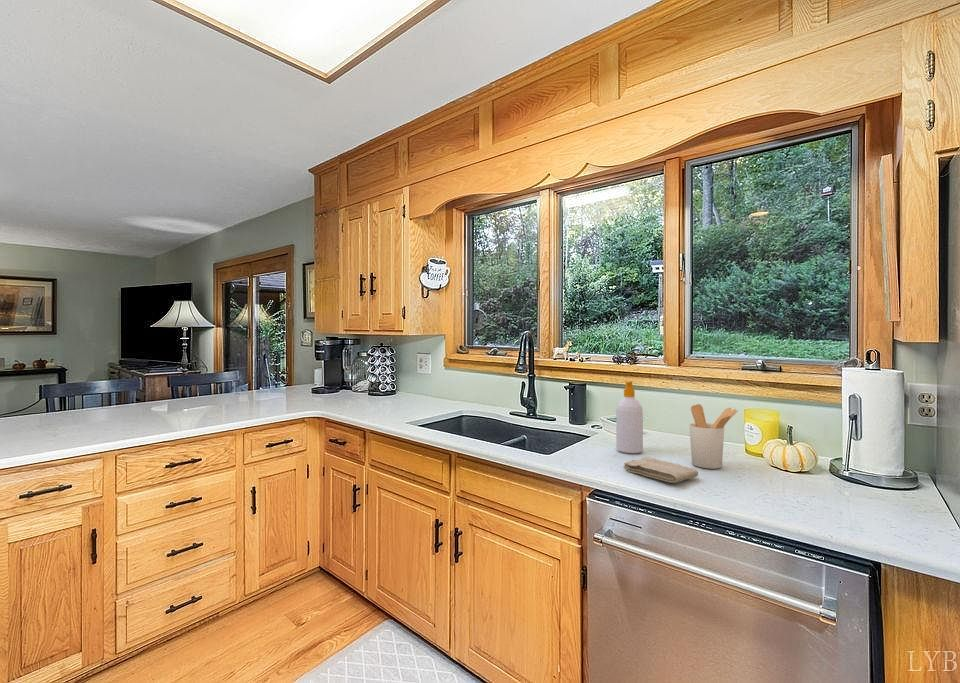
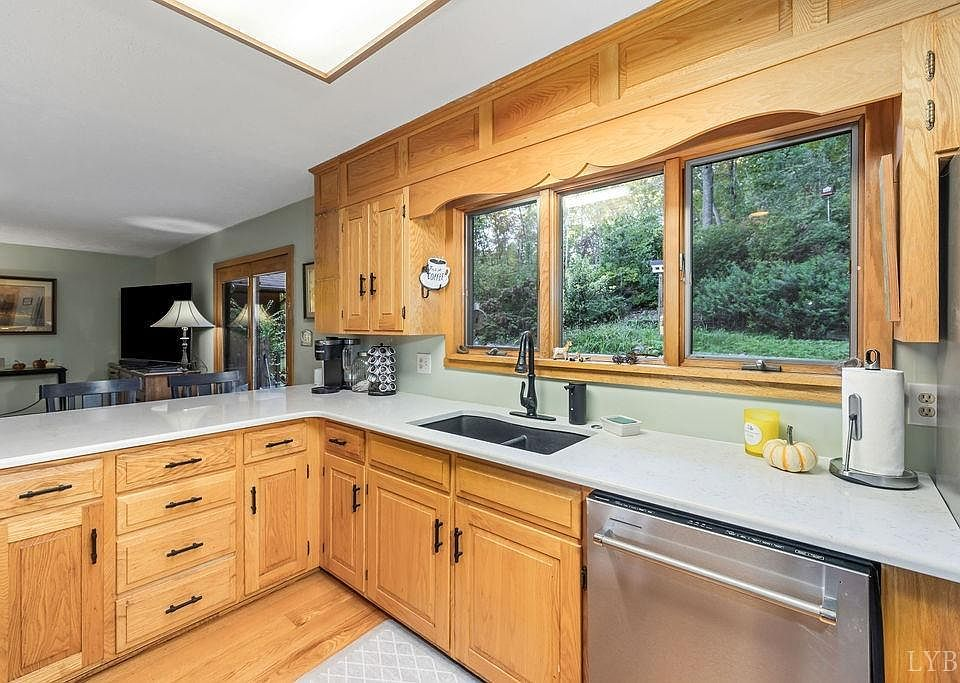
- soap bottle (629, 415)
- utensil holder (714, 435)
- washcloth (659, 468)
